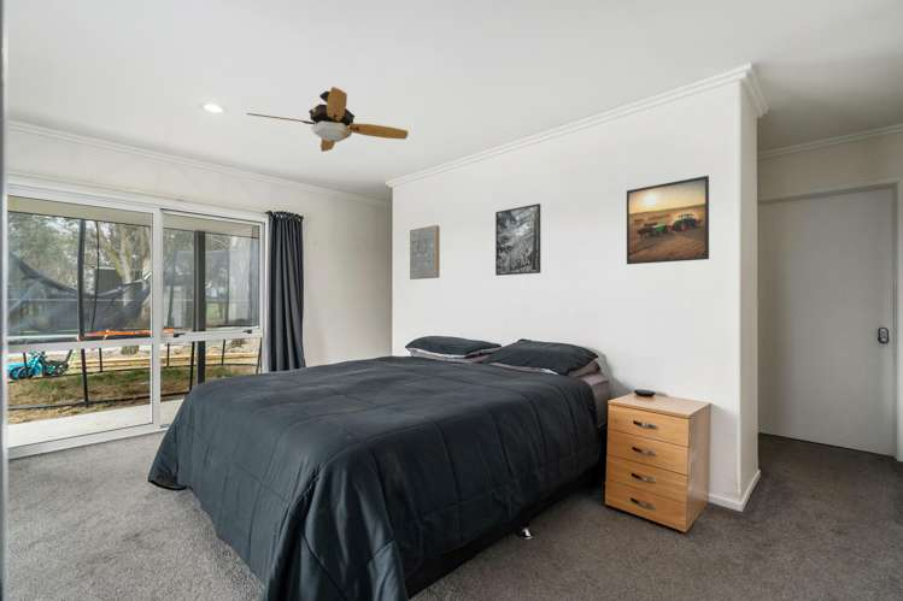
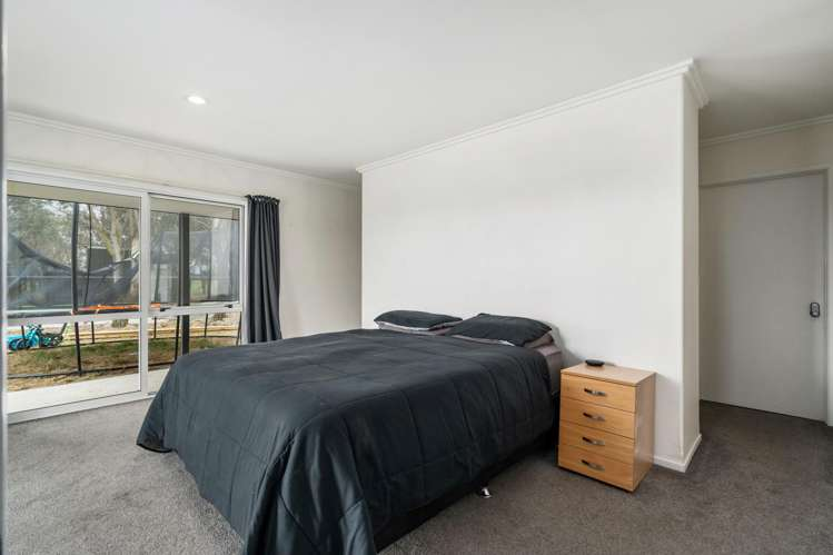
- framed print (517, 241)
- ceiling fan (332, 119)
- wall art (423, 253)
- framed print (664, 223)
